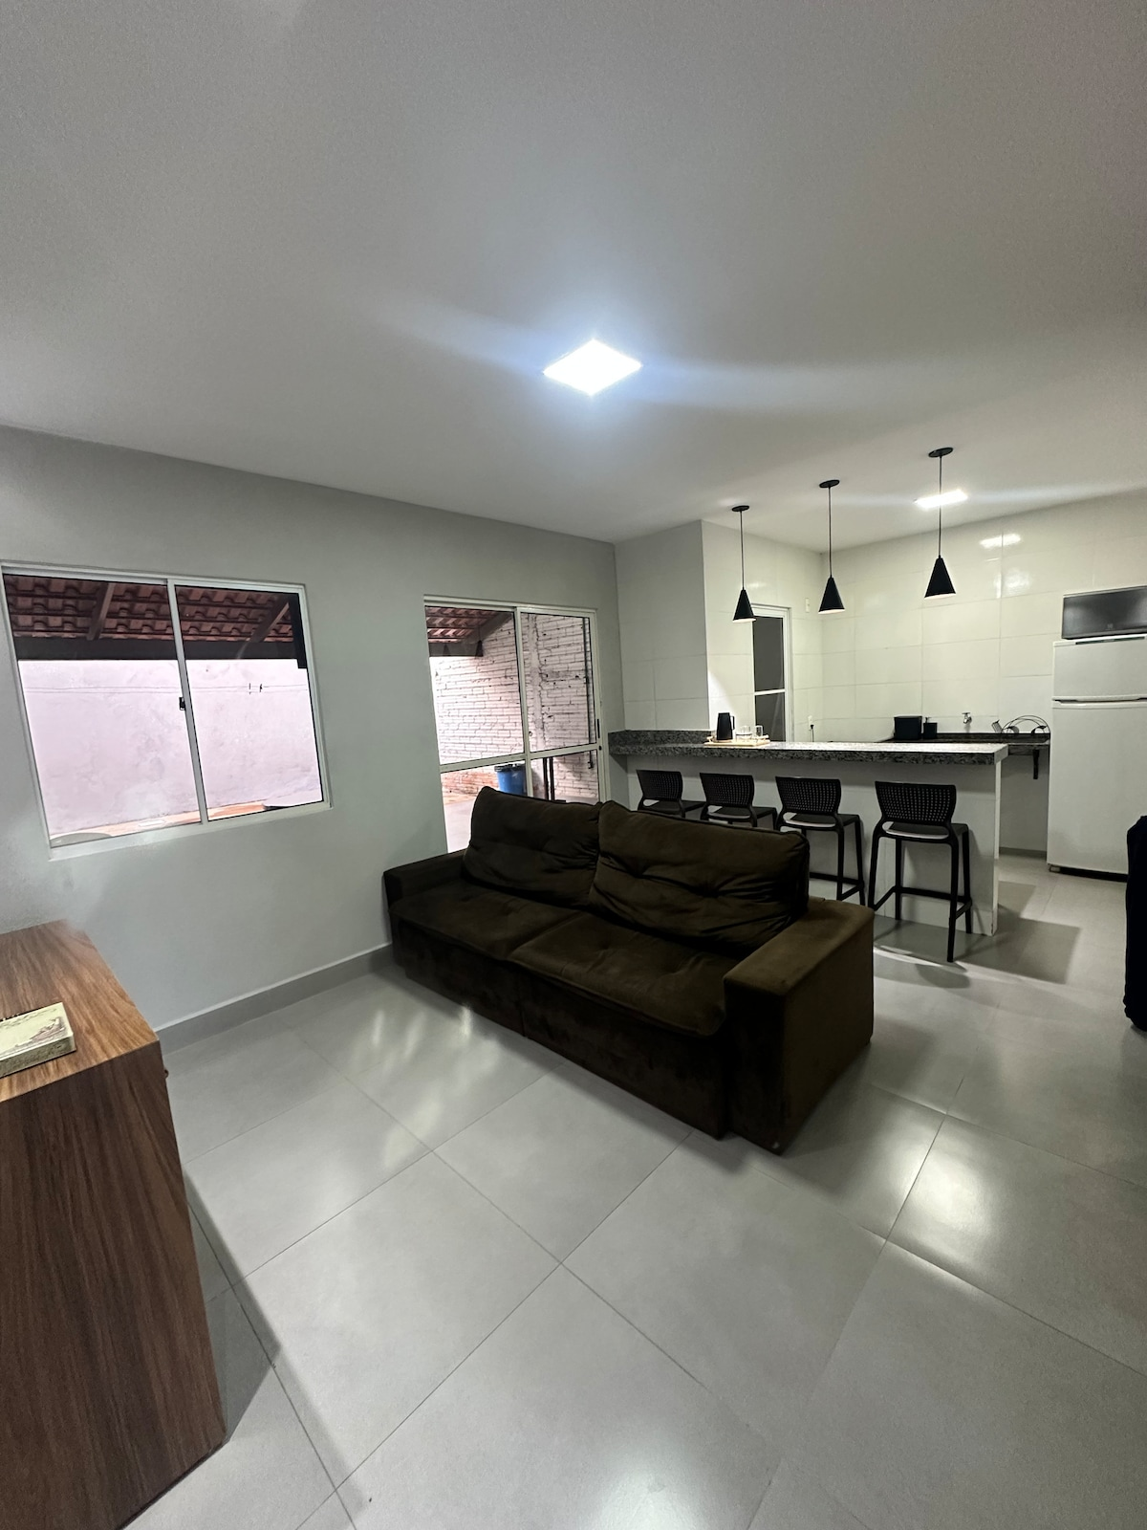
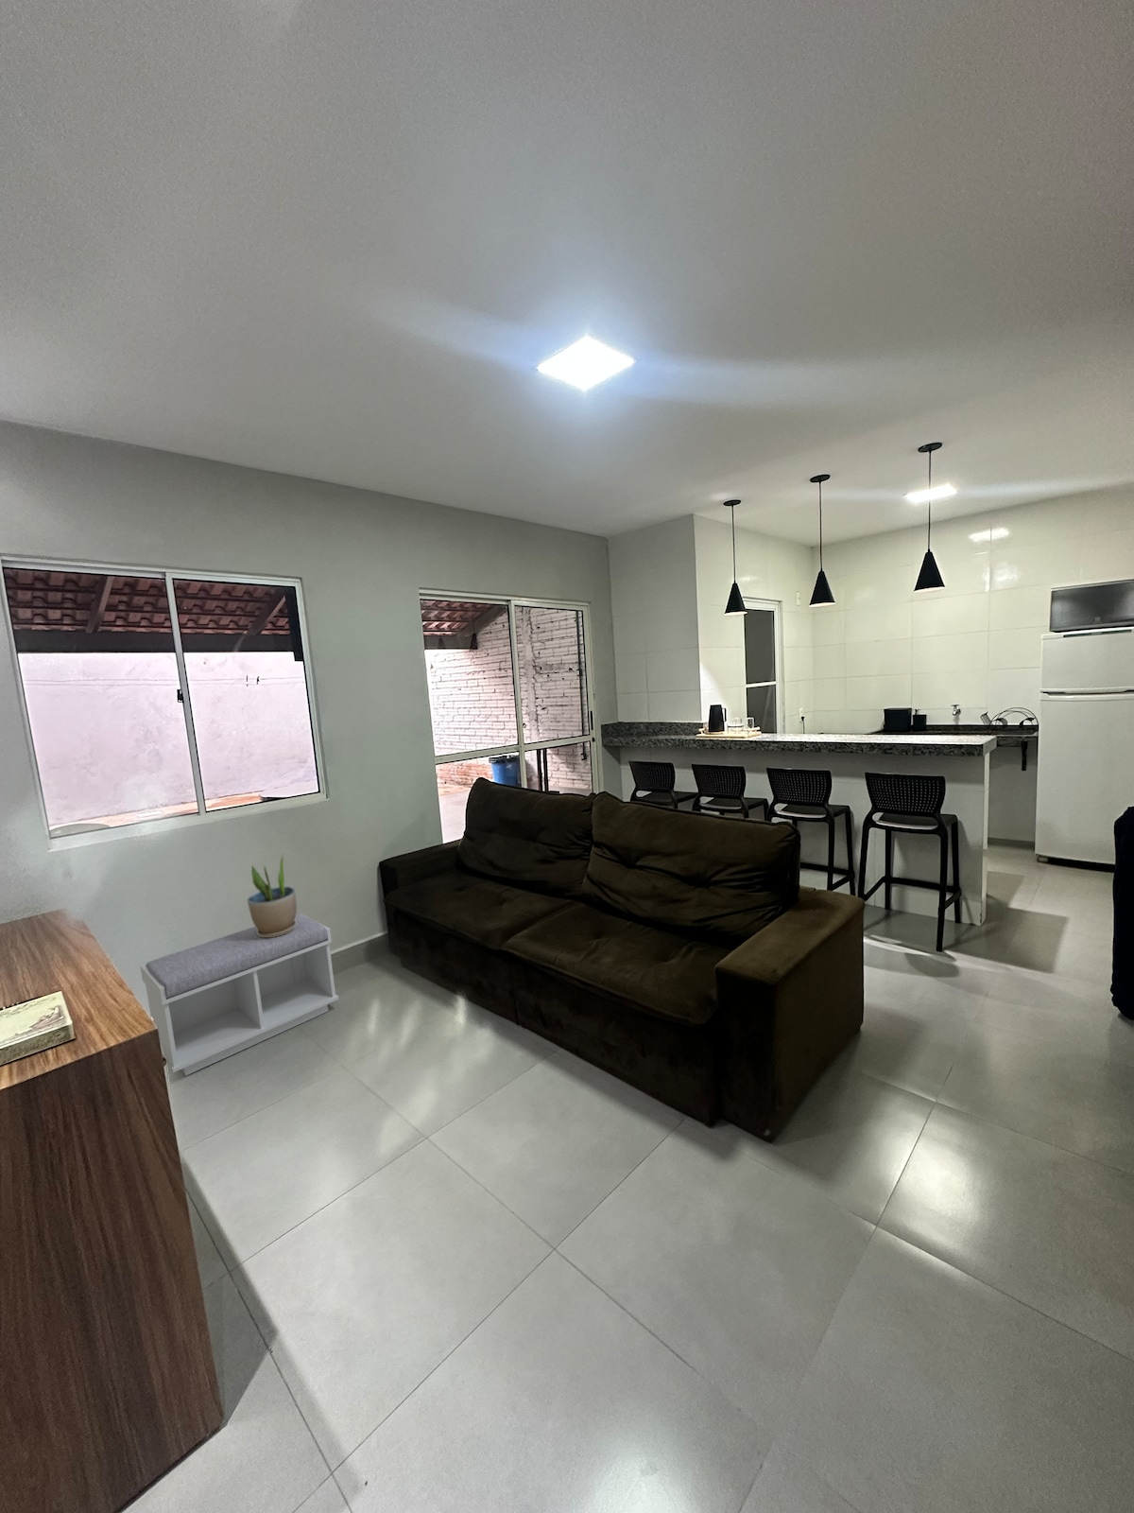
+ bench (245, 985)
+ potted plant (270, 892)
